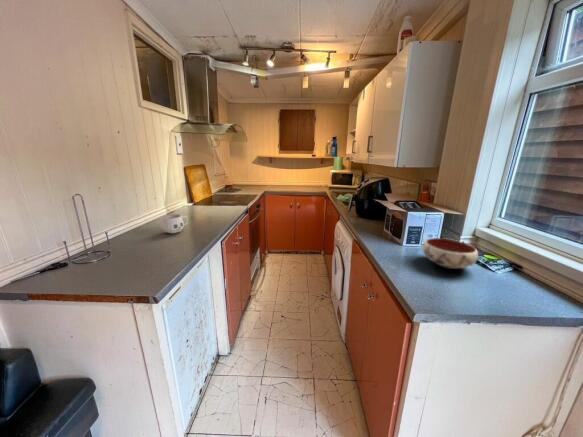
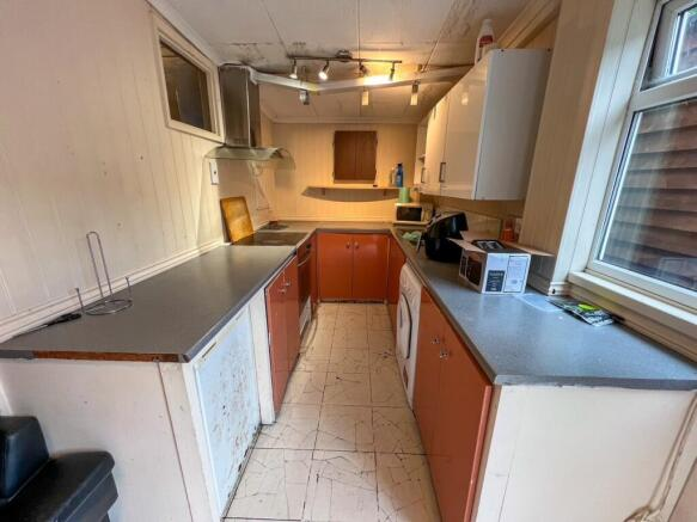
- bowl (447, 255)
- mug (176, 223)
